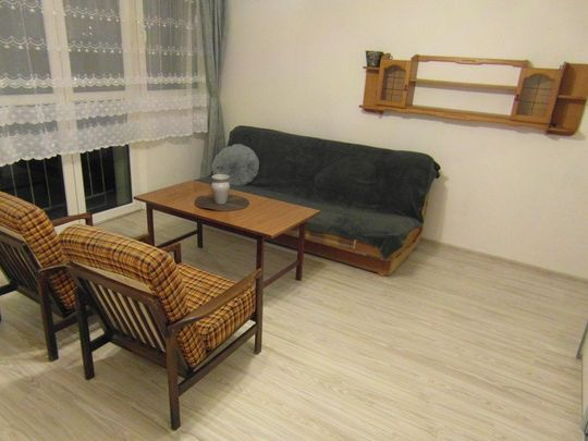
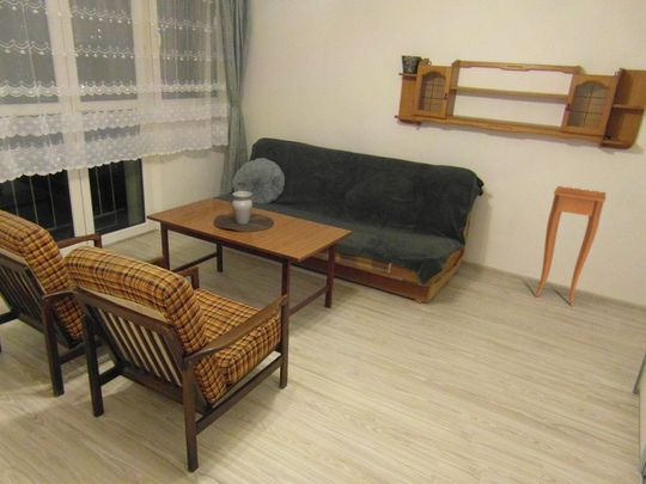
+ side table (554, 245)
